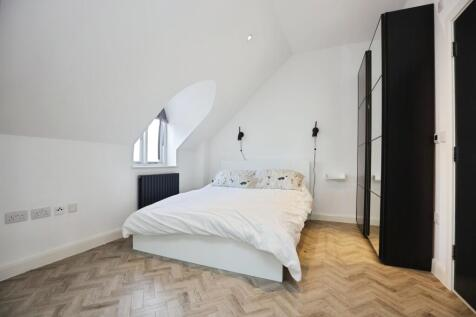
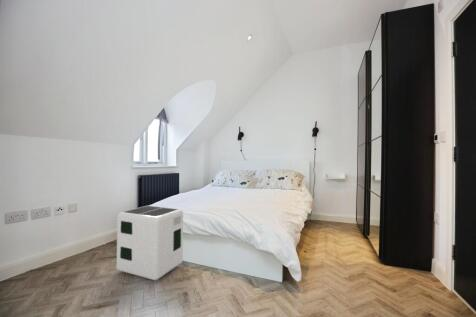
+ air purifier (151, 239)
